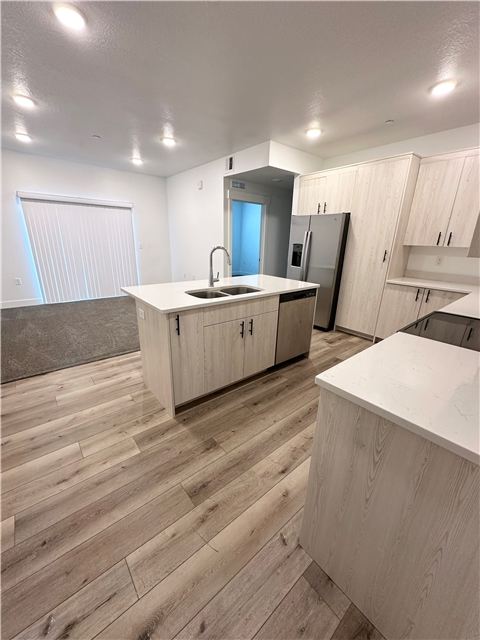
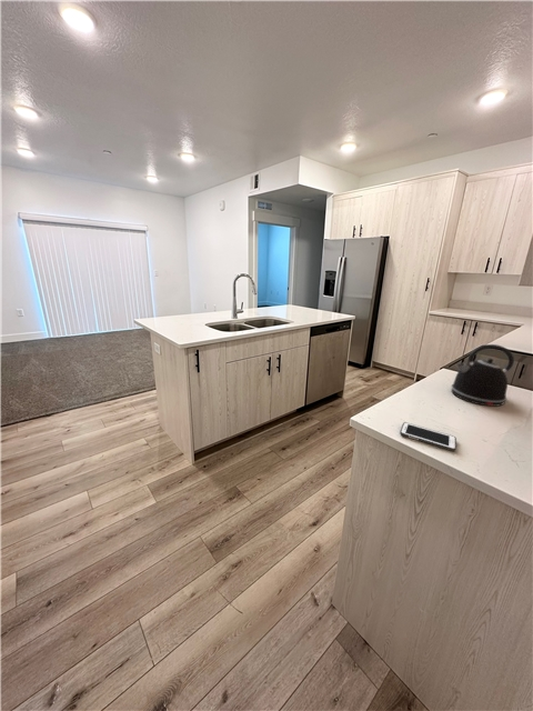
+ kettle (483, 370)
+ cell phone (428, 435)
